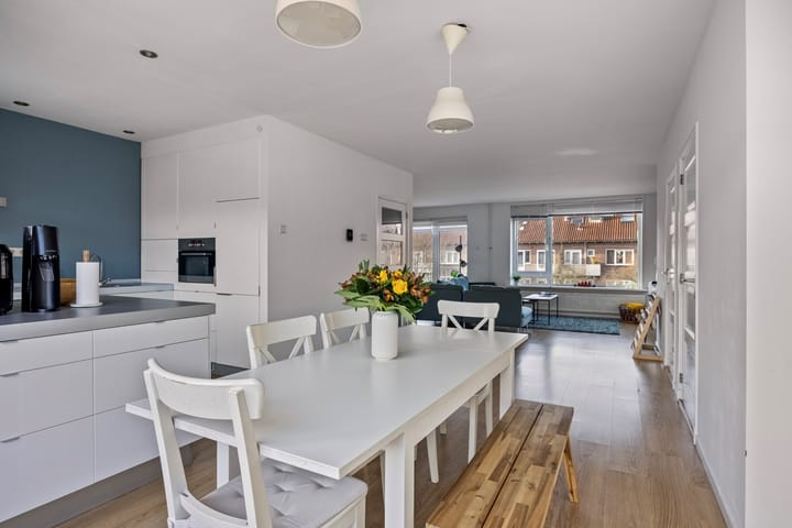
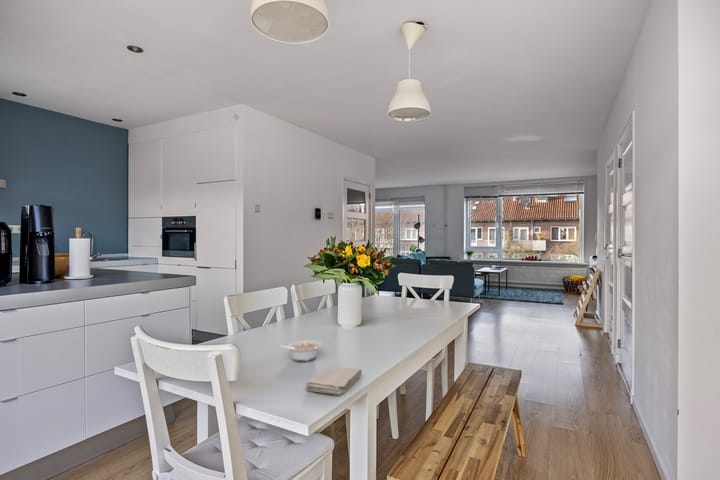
+ legume (303, 350)
+ washcloth (334, 378)
